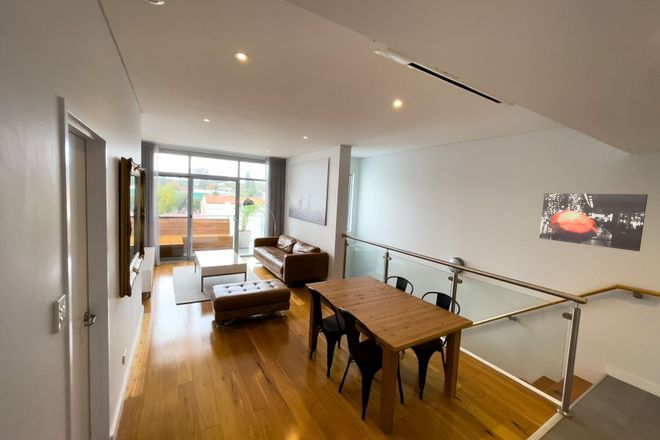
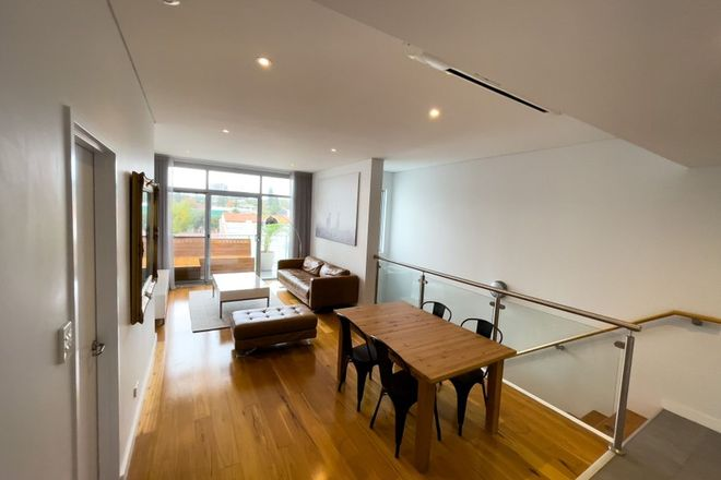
- wall art (586, 219)
